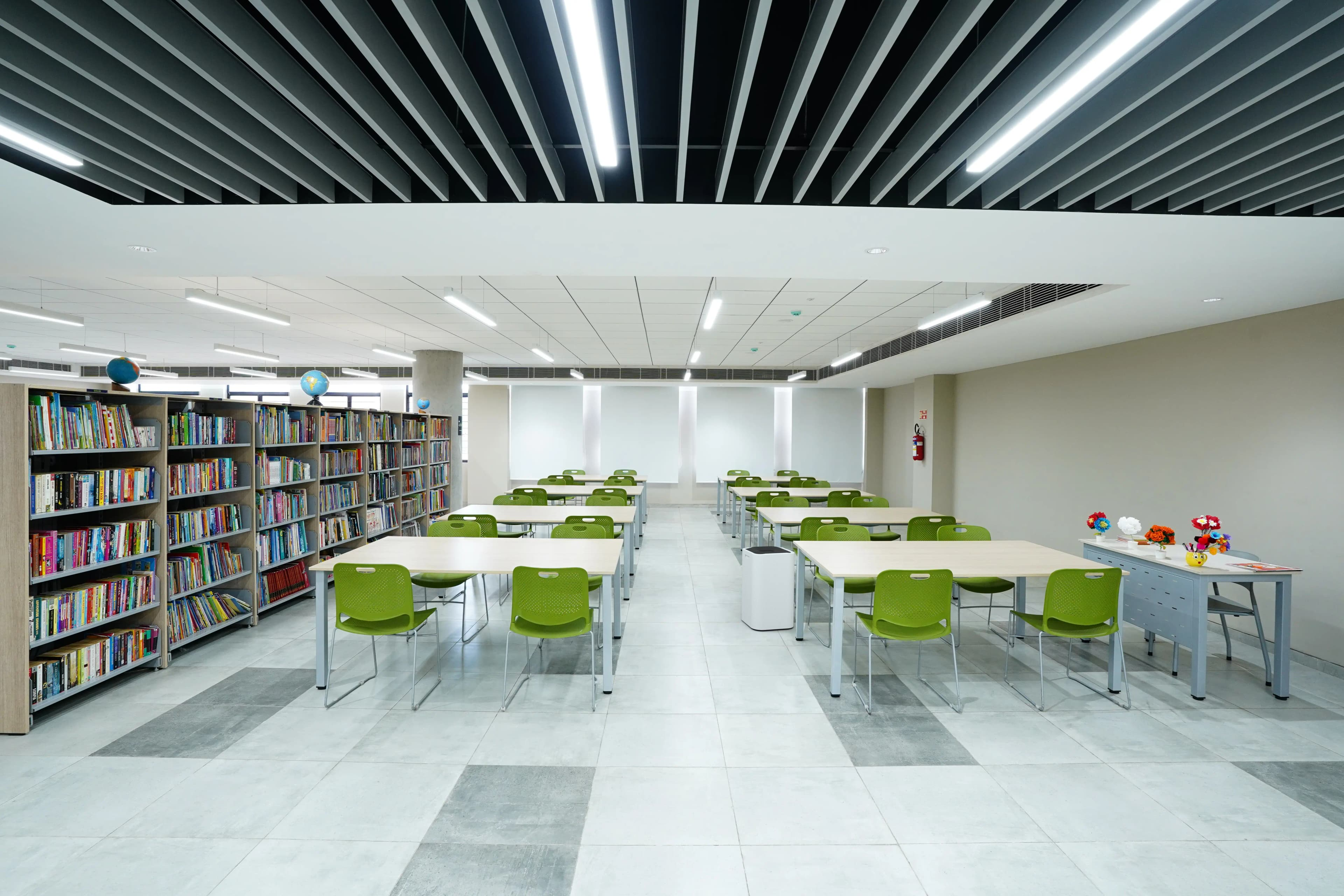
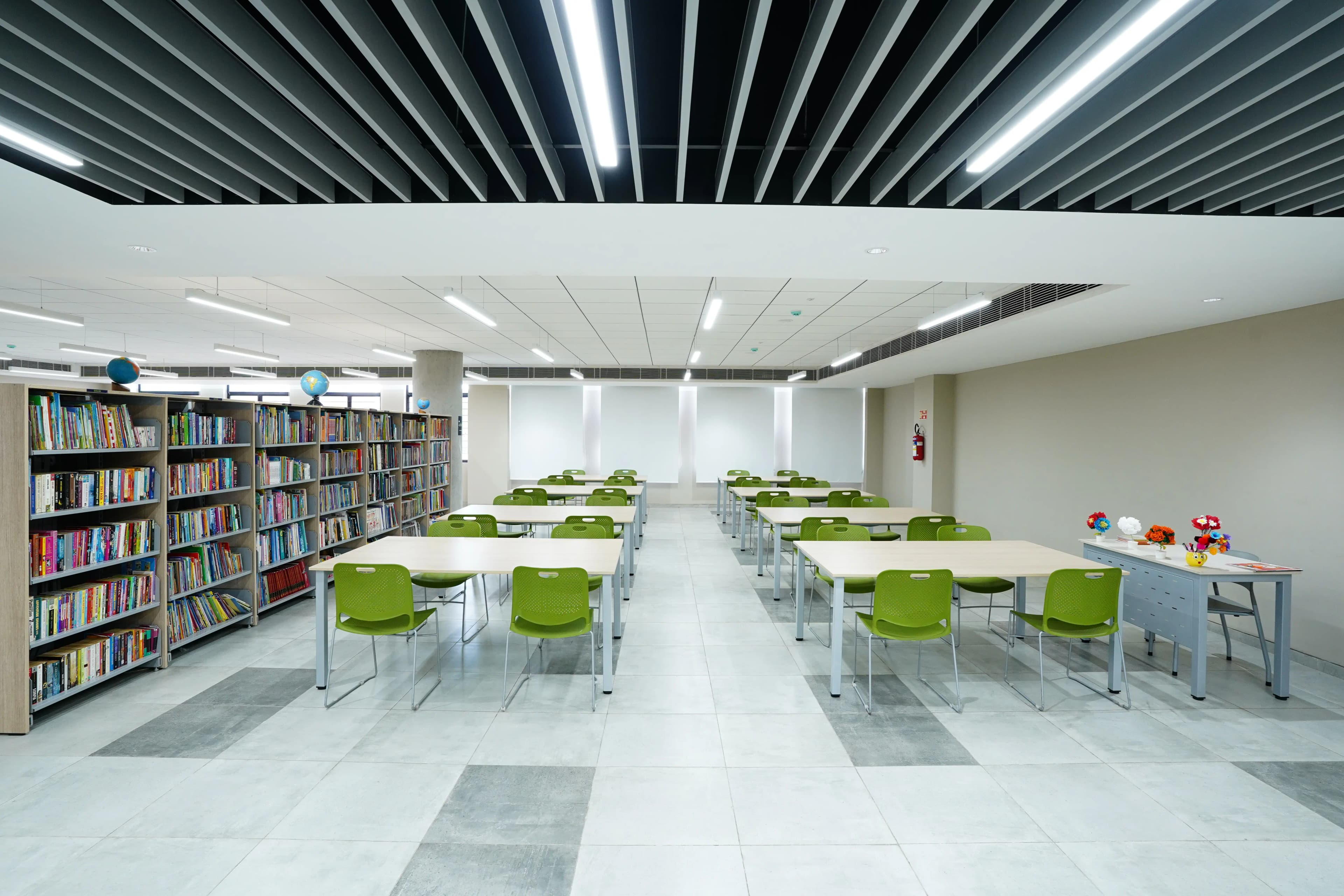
- trash can (767, 586)
